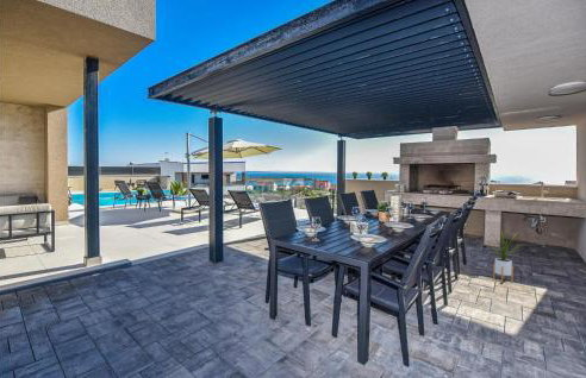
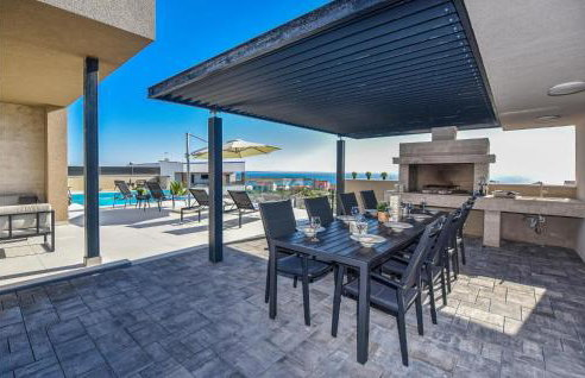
- house plant (503, 253)
